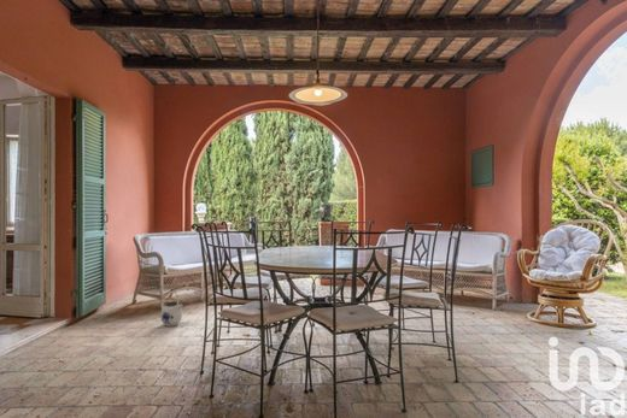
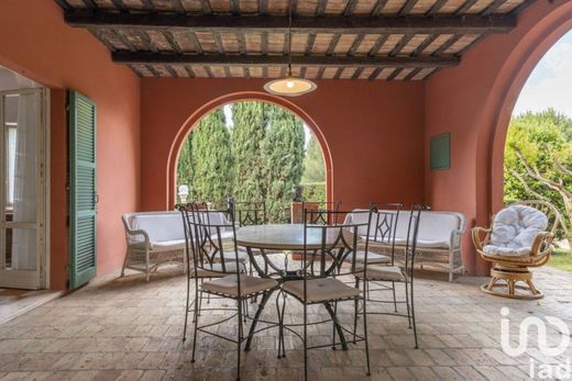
- teapot (172, 307)
